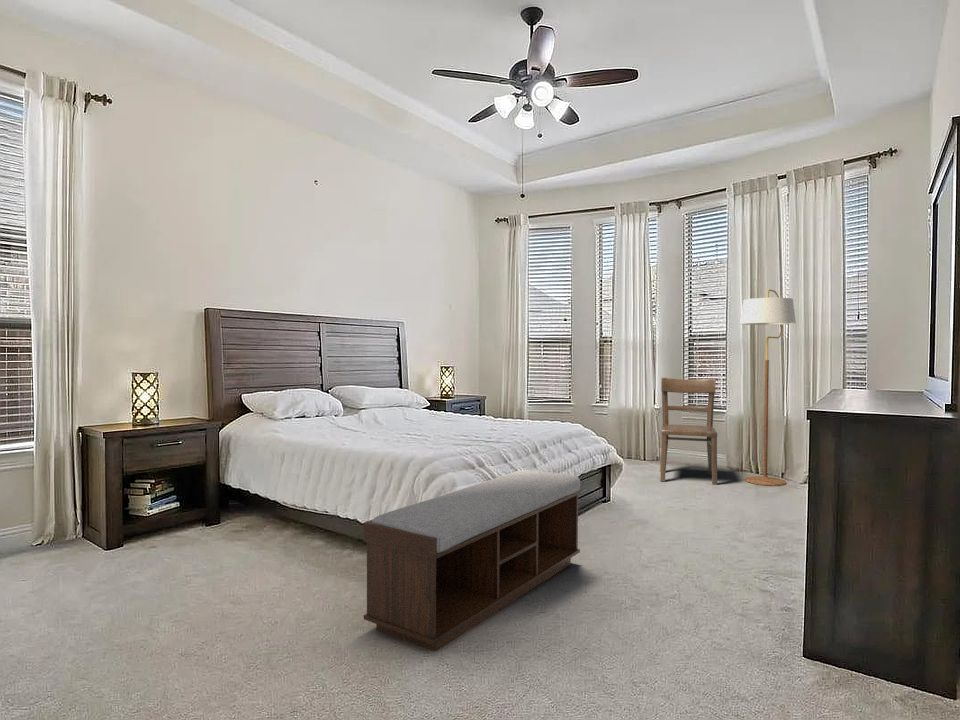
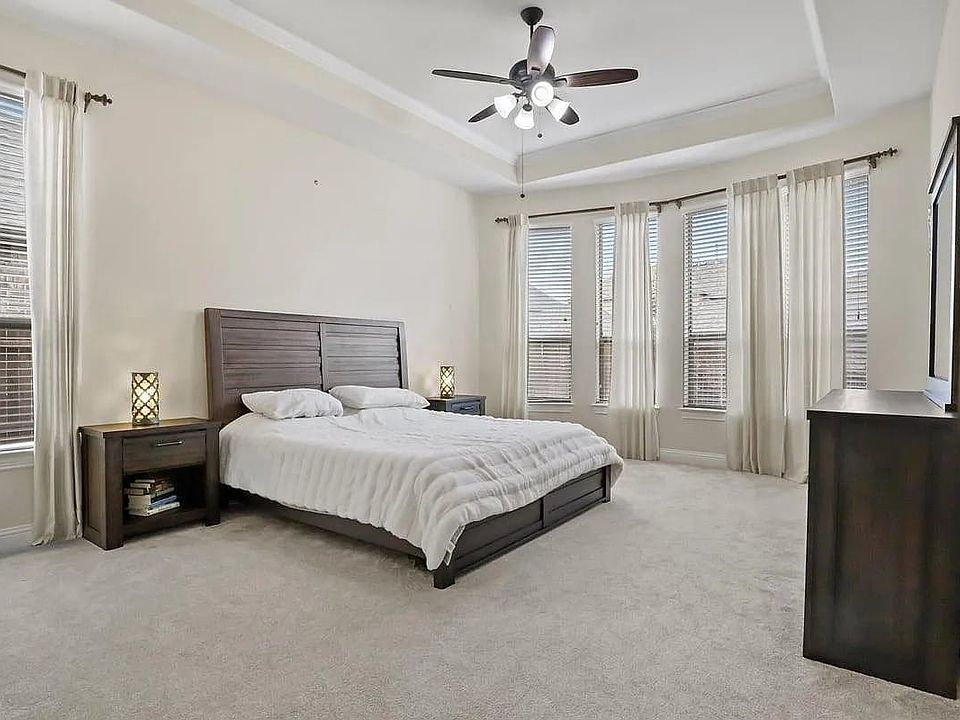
- chair (688, 428)
- bench (488, 541)
- floor lamp (767, 385)
